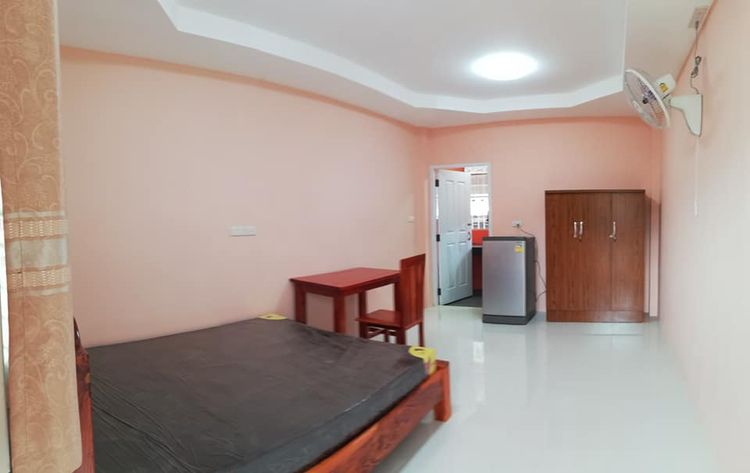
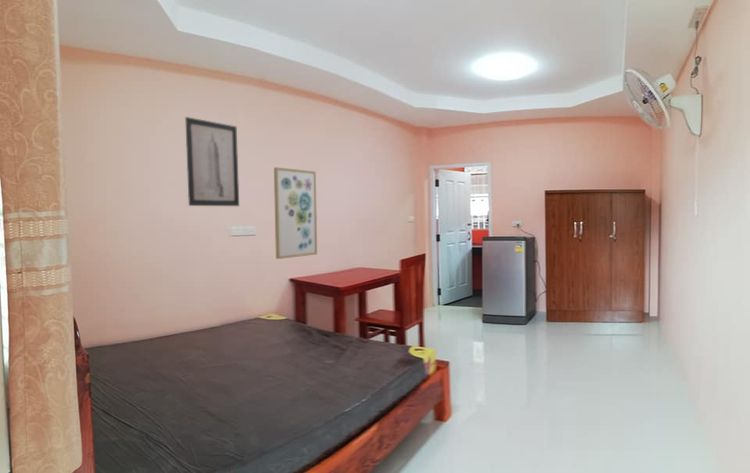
+ wall art (296, 213)
+ wall art (213, 164)
